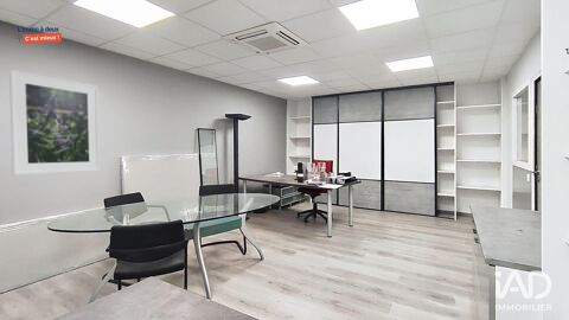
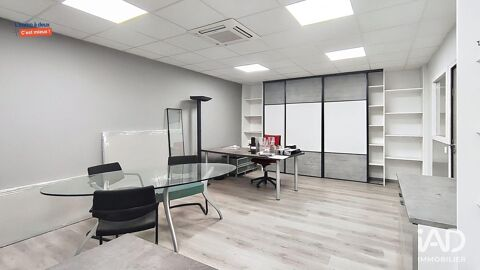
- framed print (59, 126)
